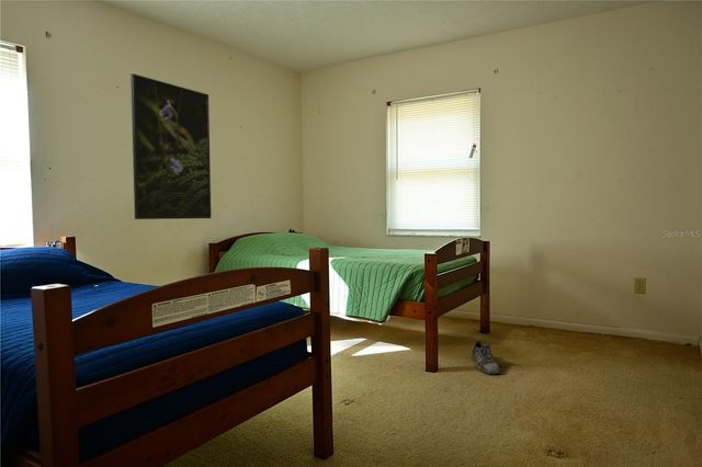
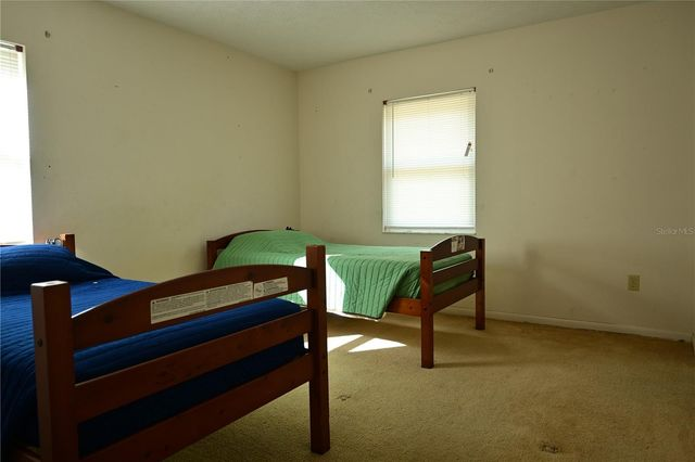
- shoe (484, 353)
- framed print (174, 151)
